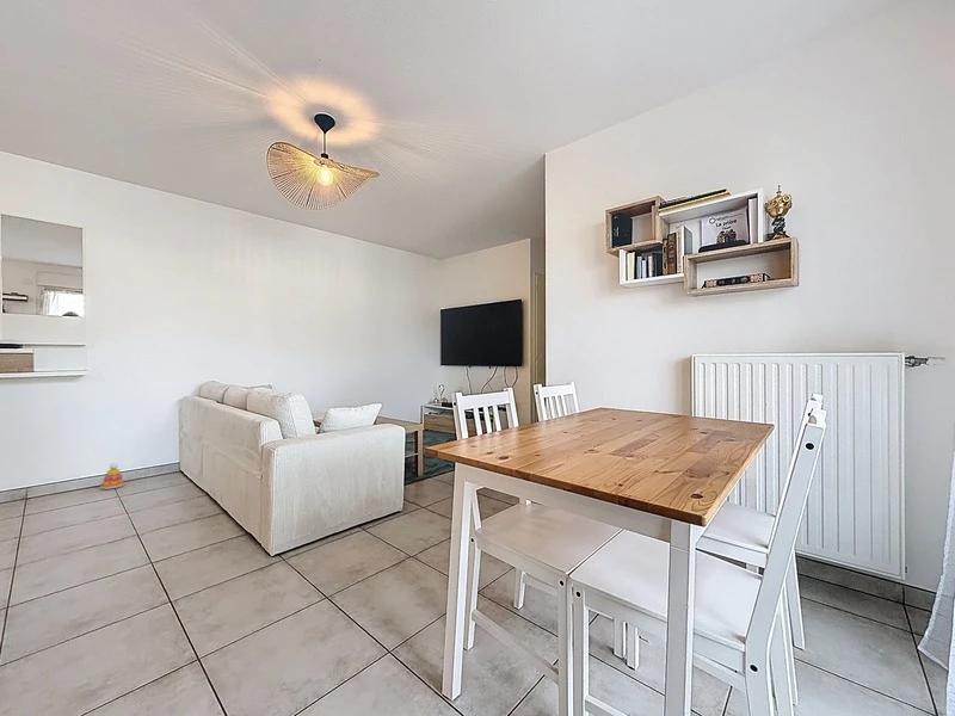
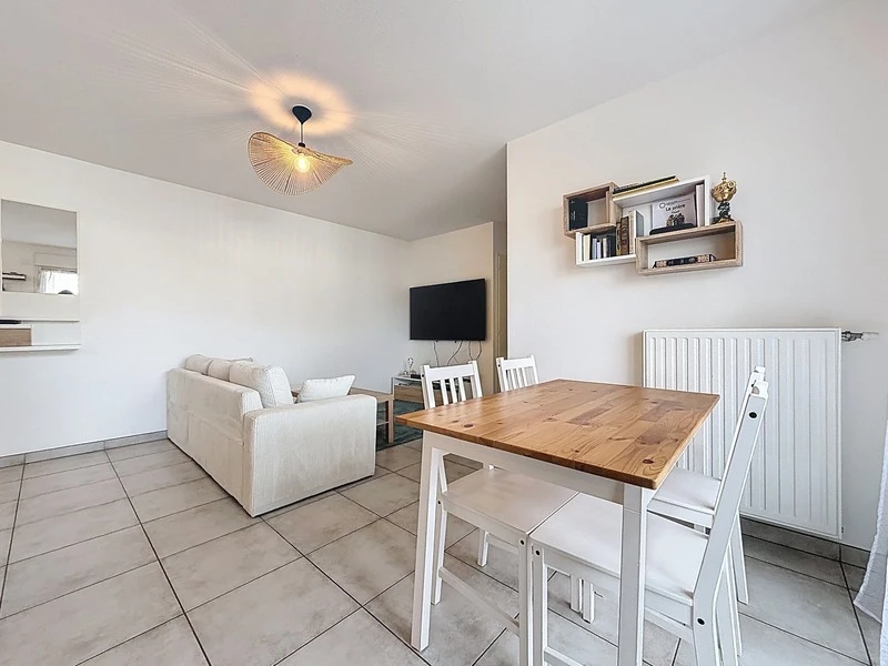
- stacking toy (112, 475)
